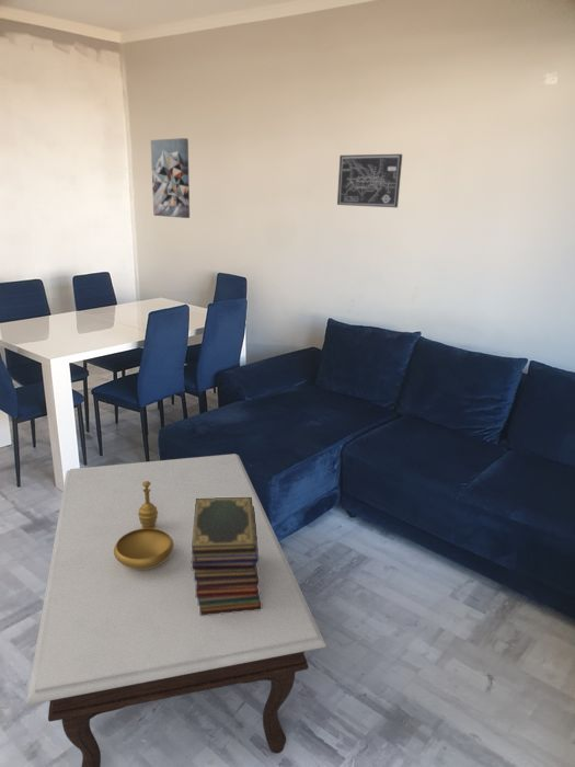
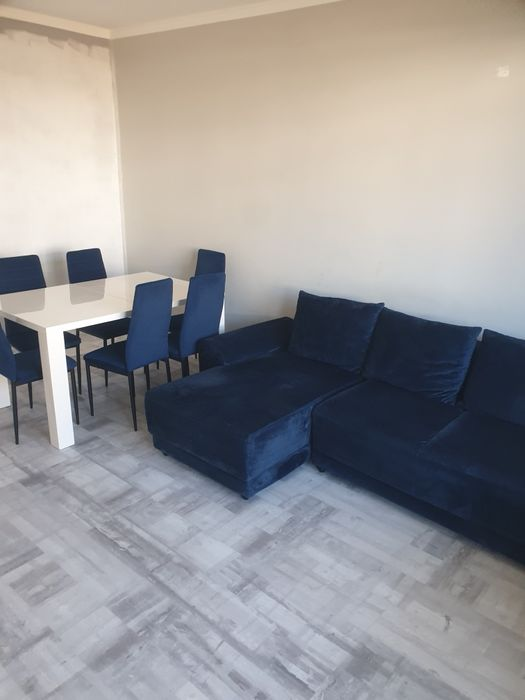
- book stack (225, 551)
- wall art (368, 181)
- wall art (170, 179)
- decorative bowl (145, 524)
- coffee table (169, 592)
